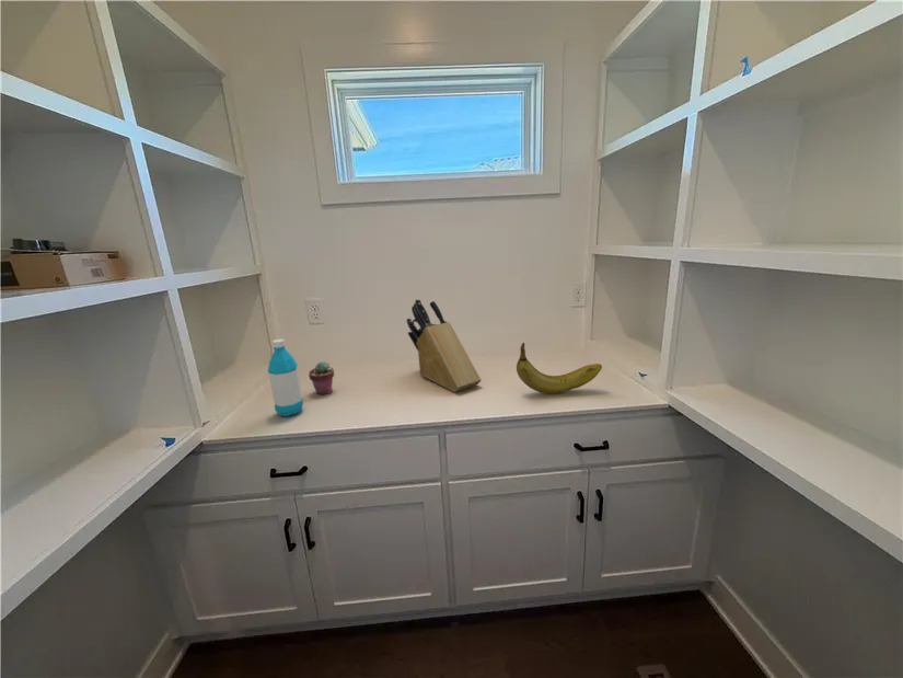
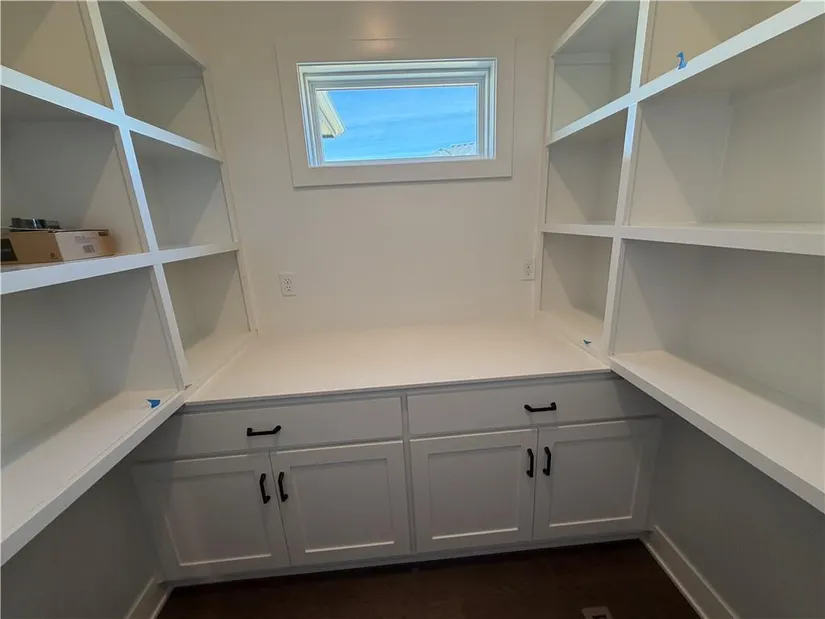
- knife block (440, 341)
- water bottle (283, 377)
- banana (562, 375)
- potted succulent (322, 377)
